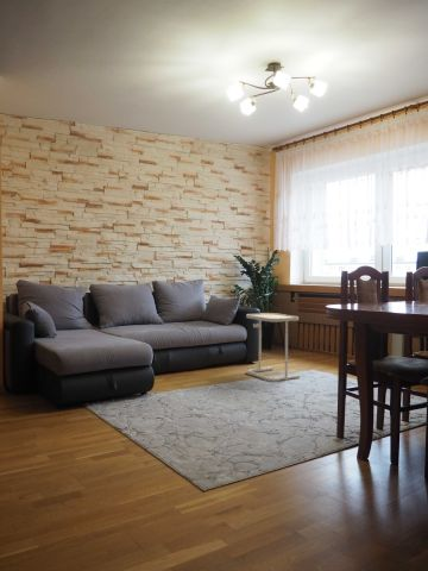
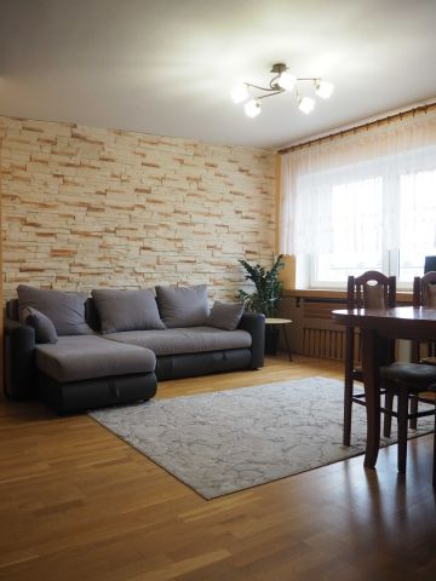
- side table (260, 345)
